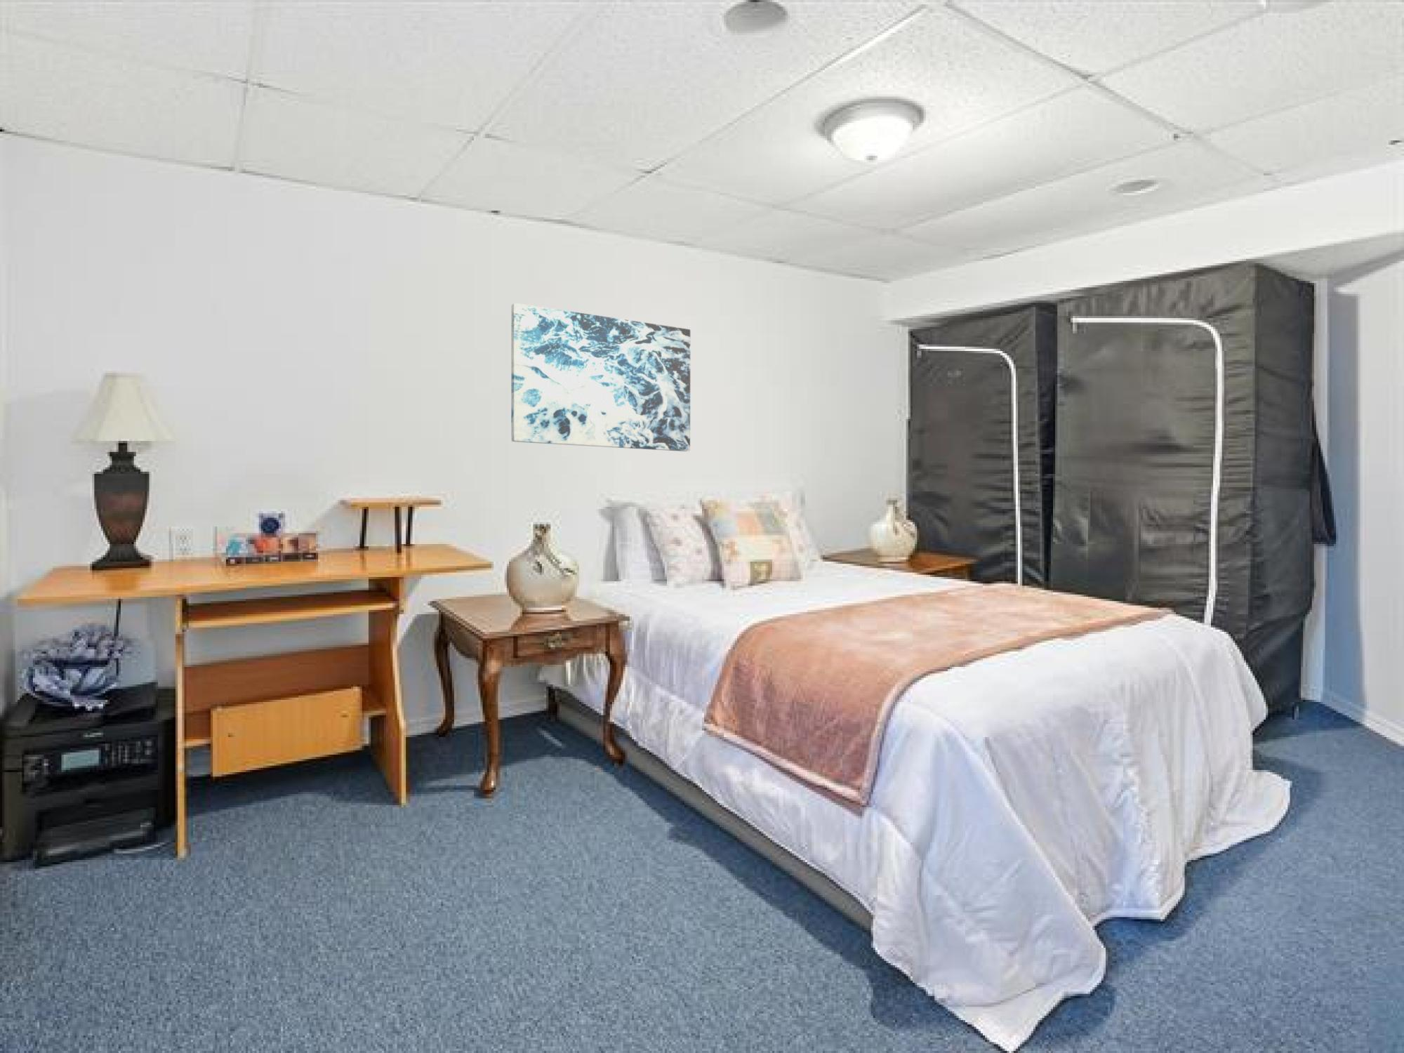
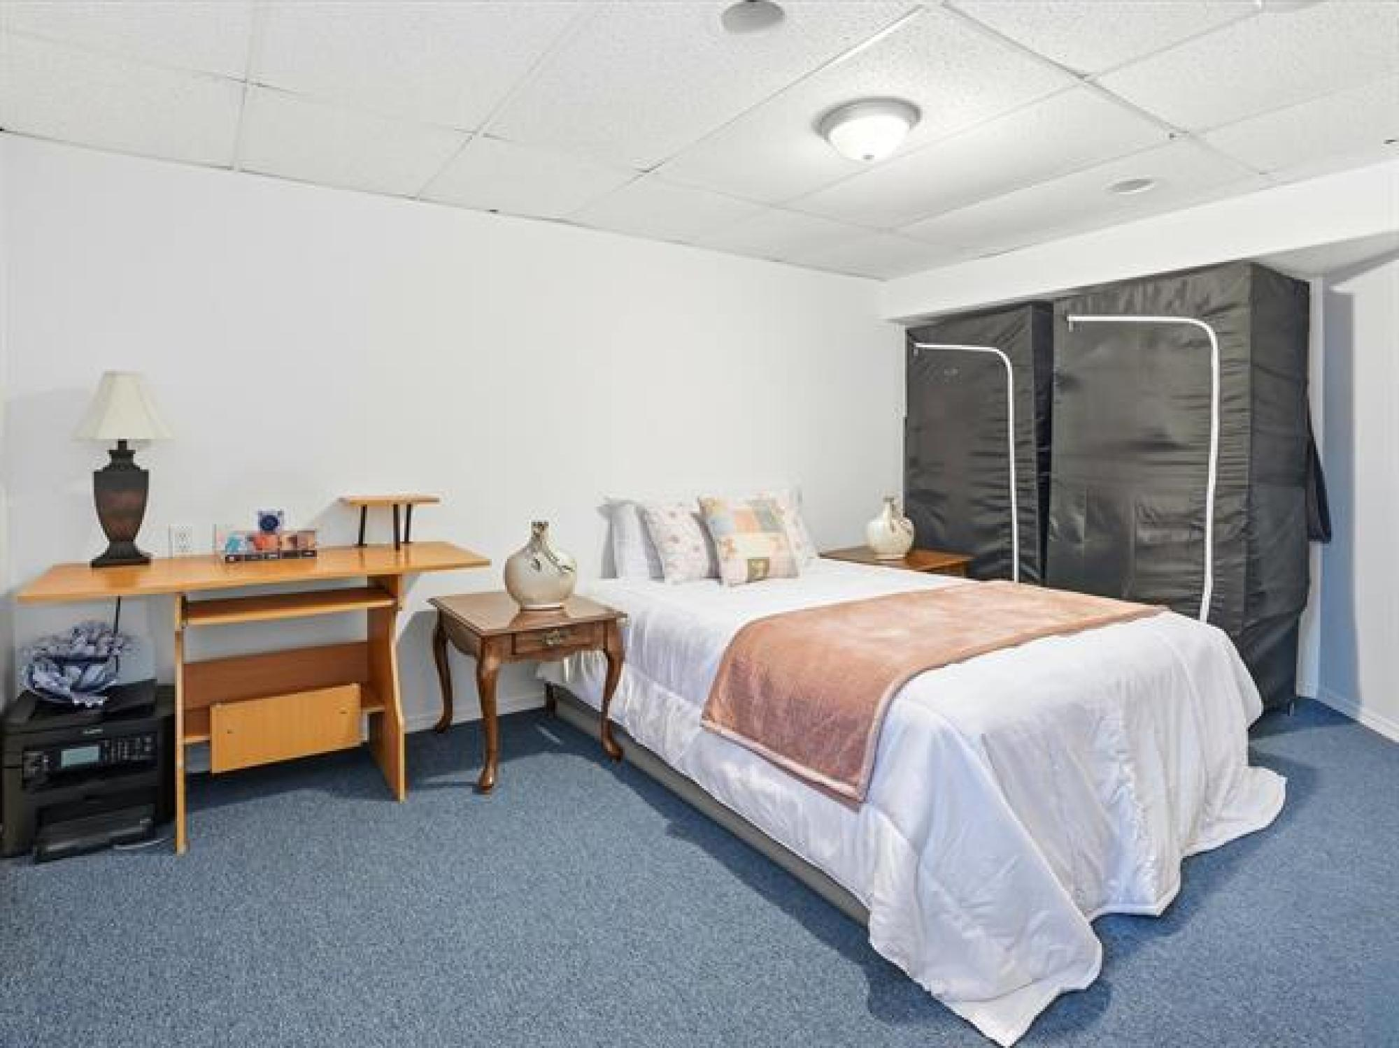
- wall art (606, 382)
